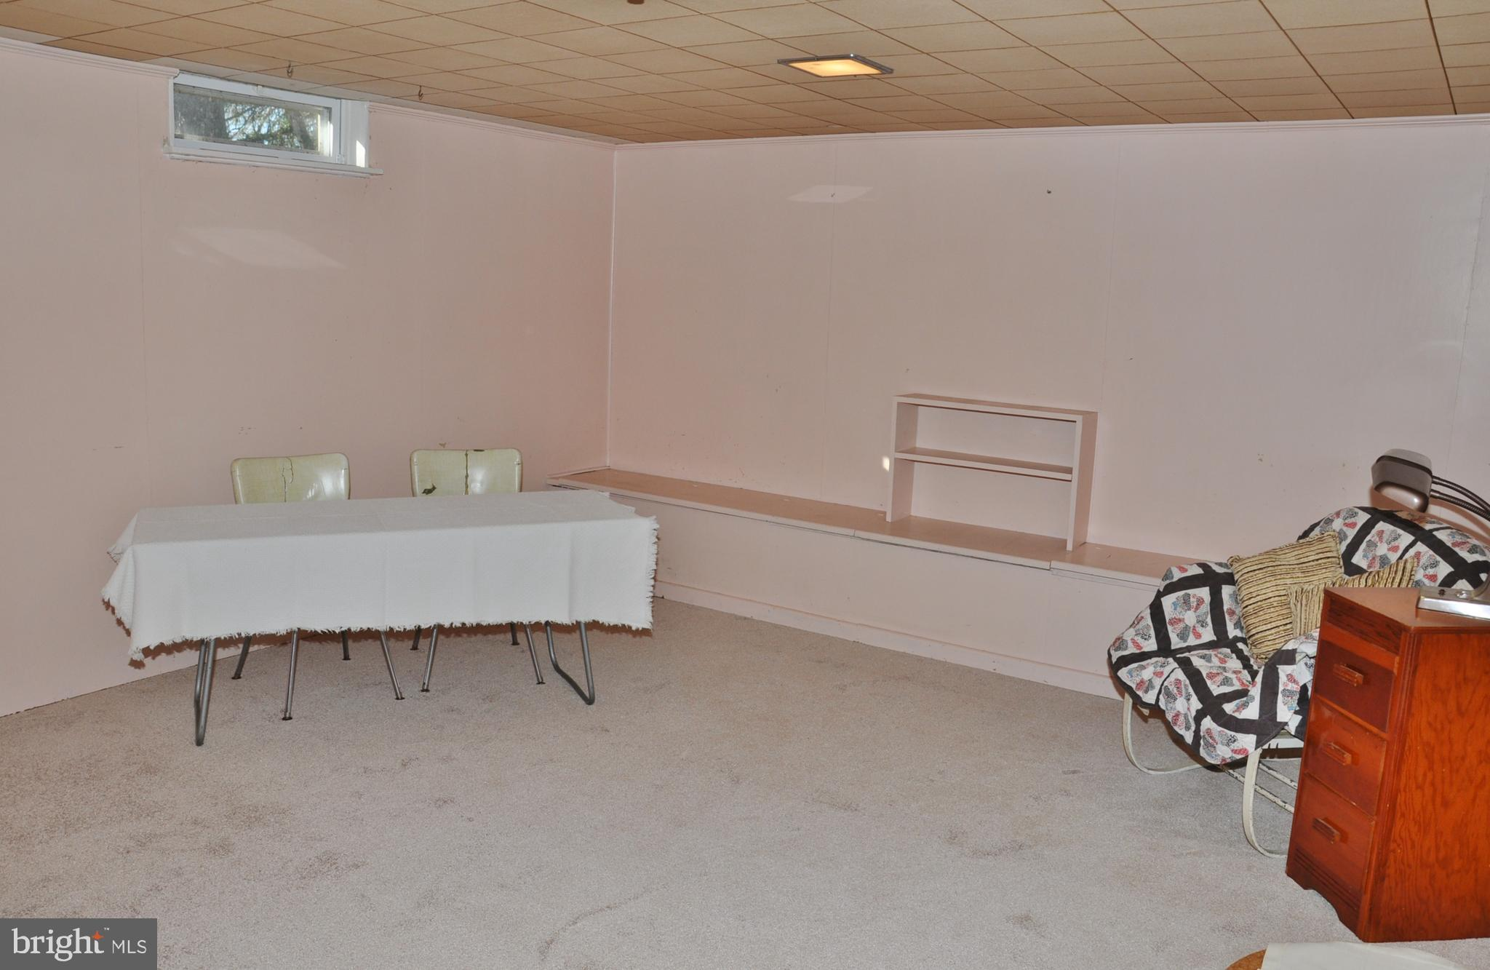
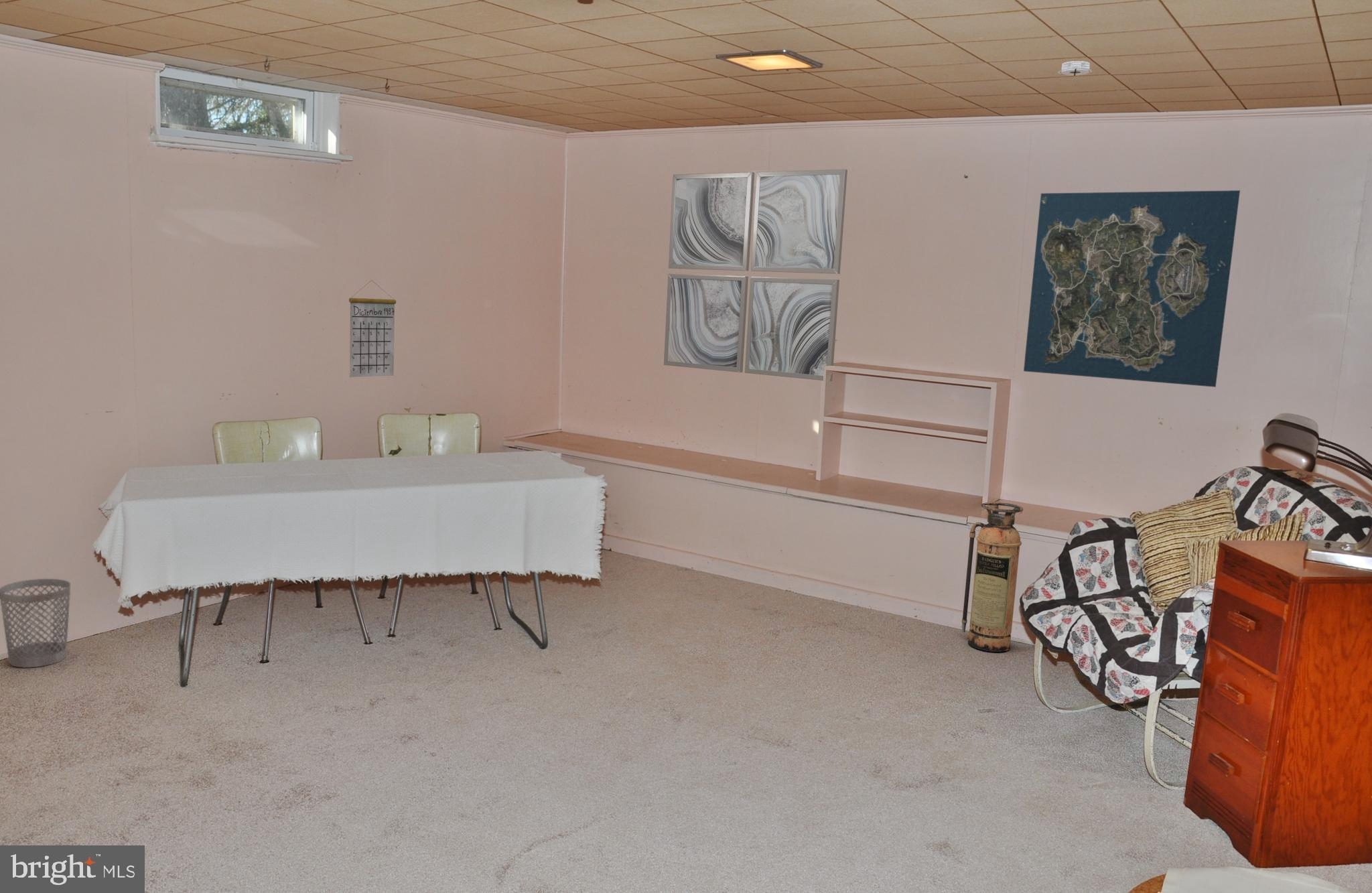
+ wastebasket (36, 624)
+ smoke detector (1074, 68)
+ fire extinguisher (991, 575)
+ wall art (748, 271)
+ map (1123, 286)
+ calendar (372, 328)
